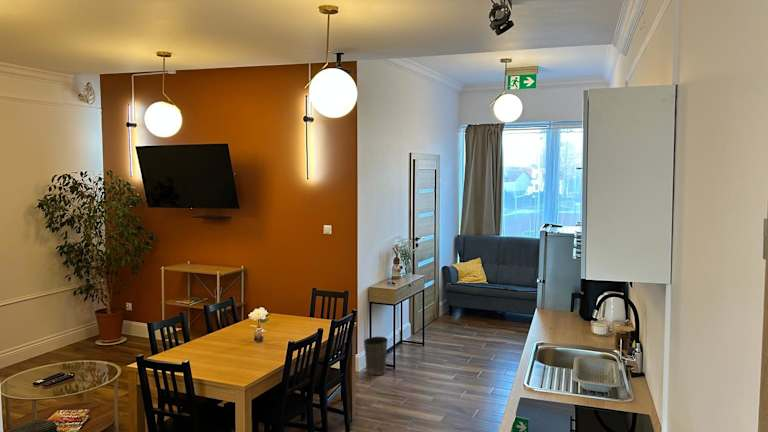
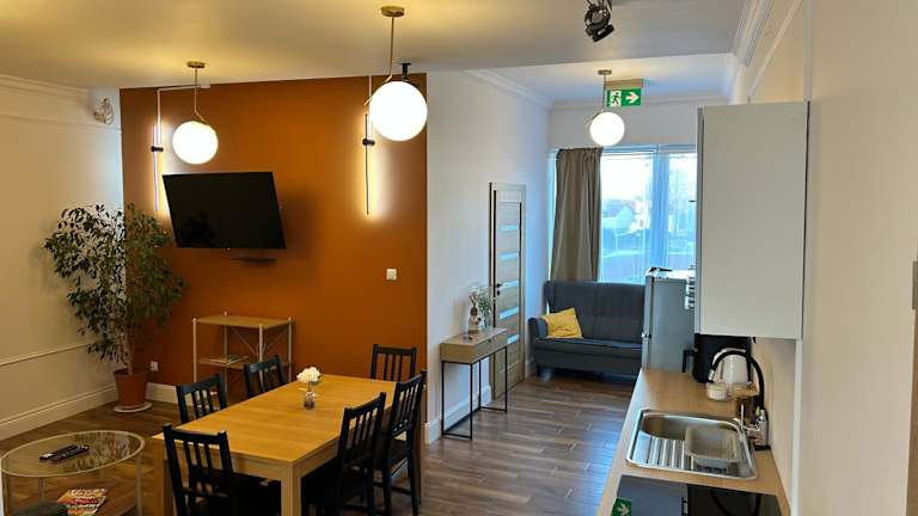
- waste basket (375, 356)
